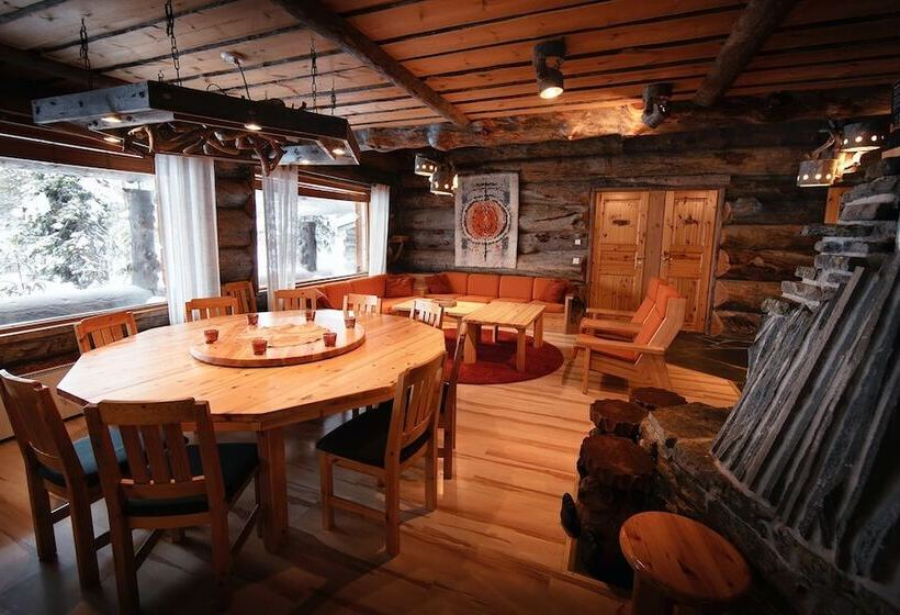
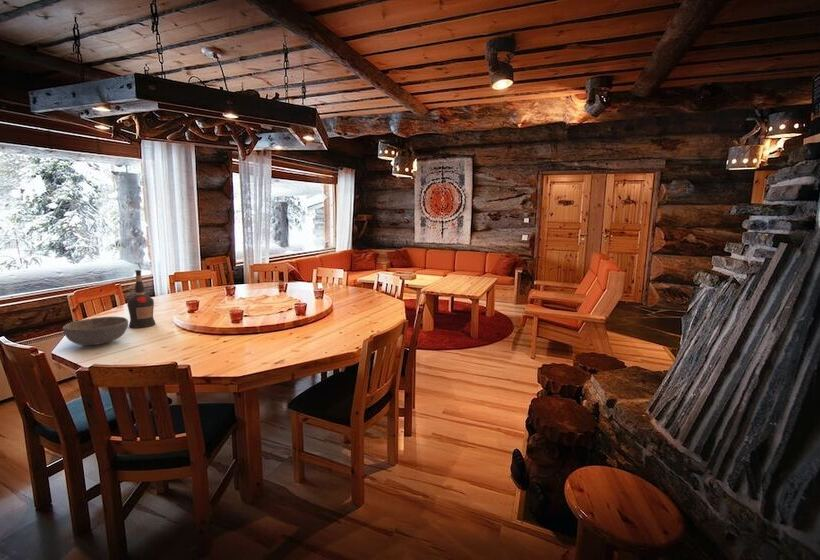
+ liquor bottle (140, 297)
+ bowl (97, 332)
